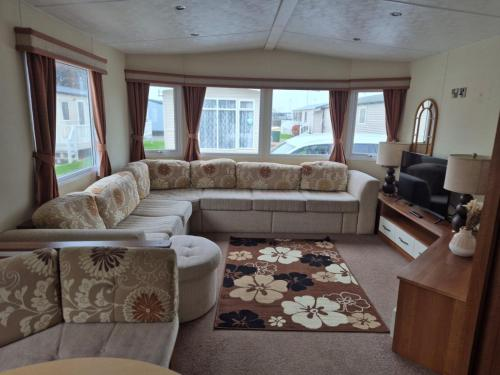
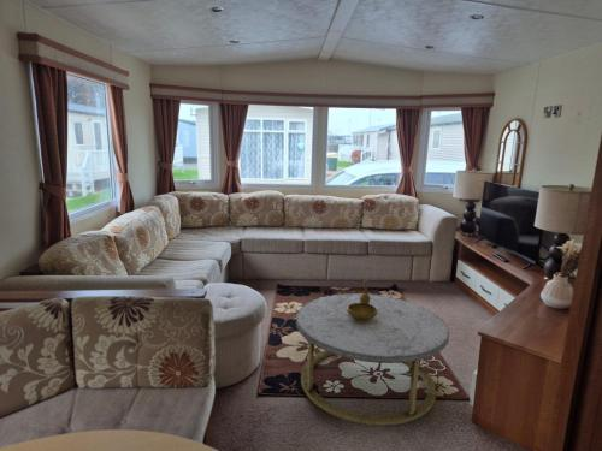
+ coffee table (368, 350)
+ decorative bowl (362, 299)
